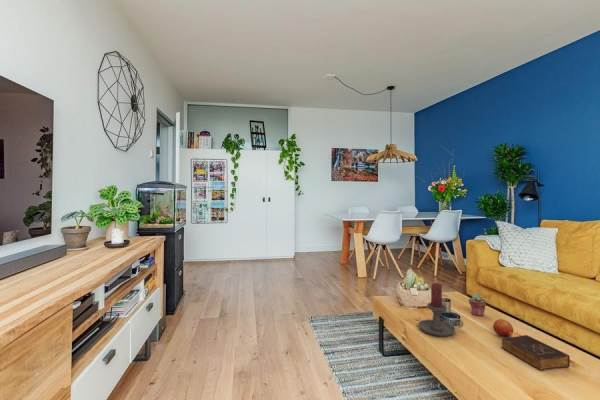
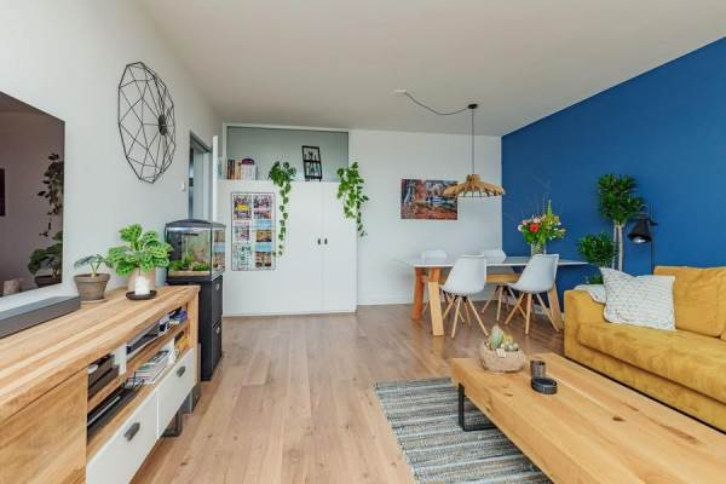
- potted succulent (477, 304)
- book (533, 351)
- apple (503, 328)
- candle holder (441, 306)
